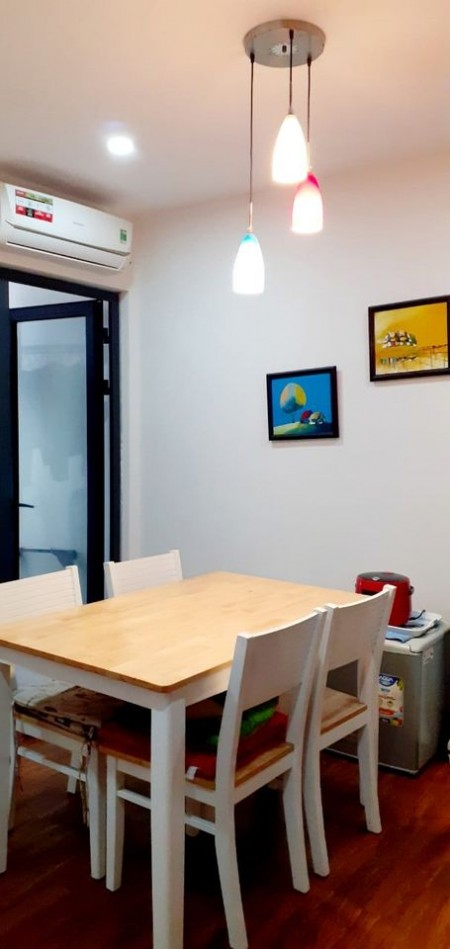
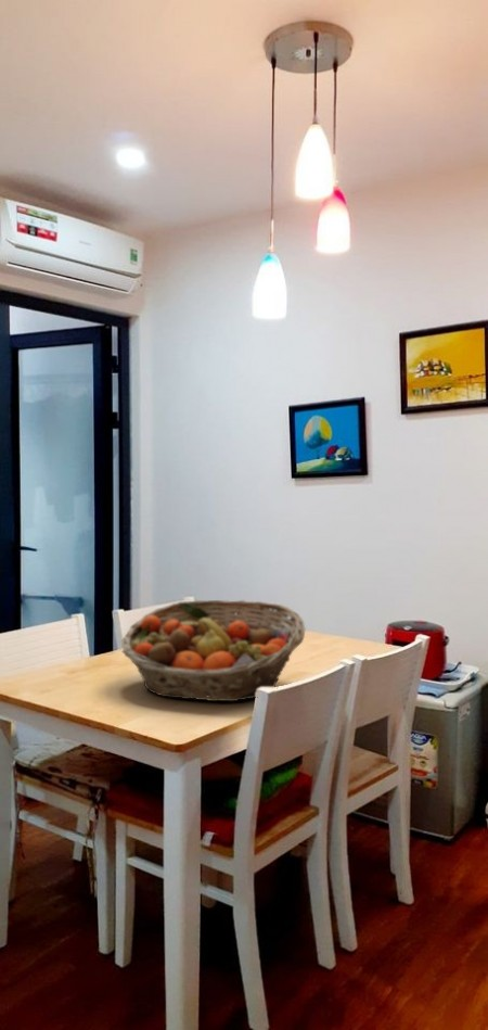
+ fruit basket (213, 647)
